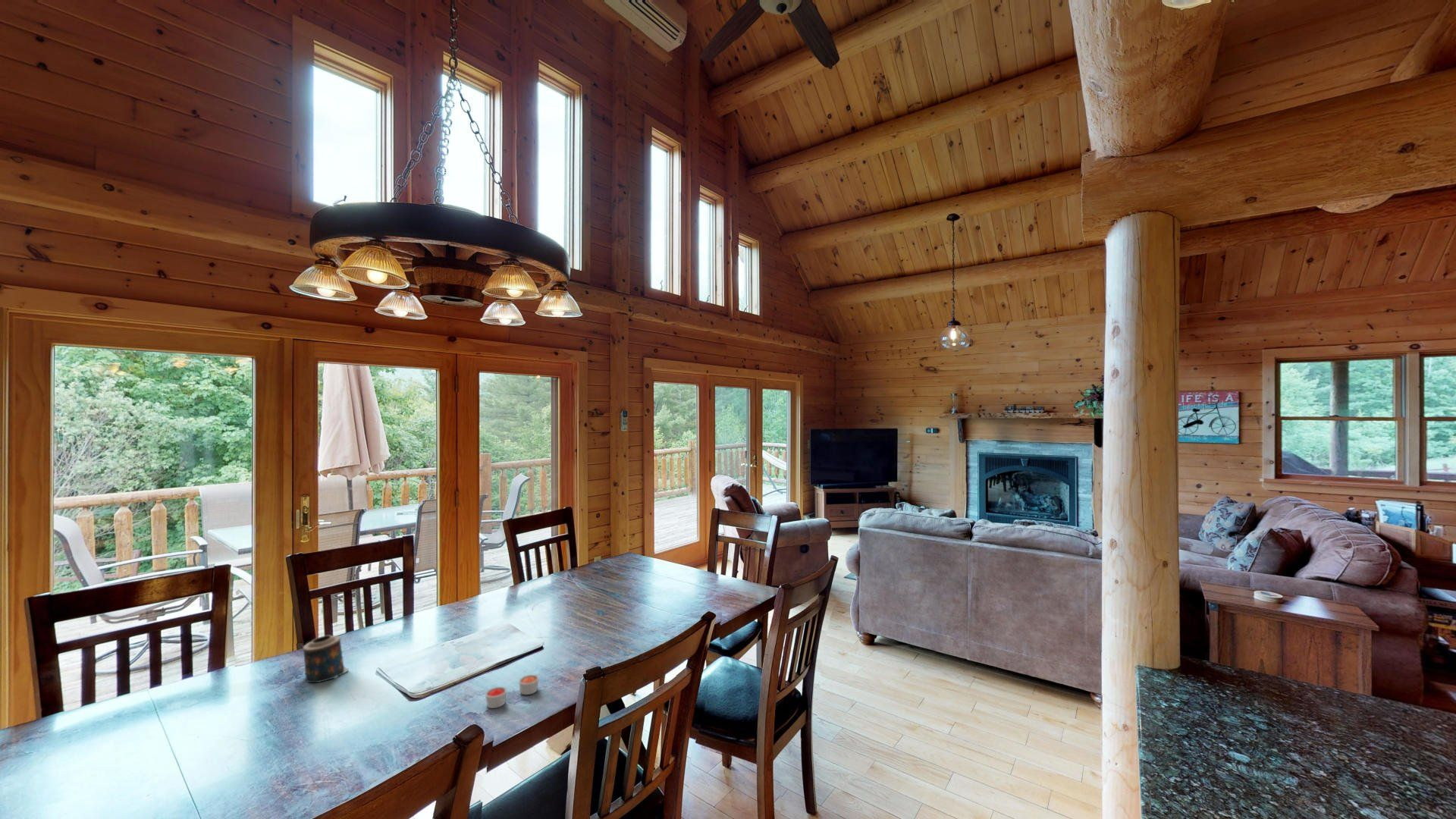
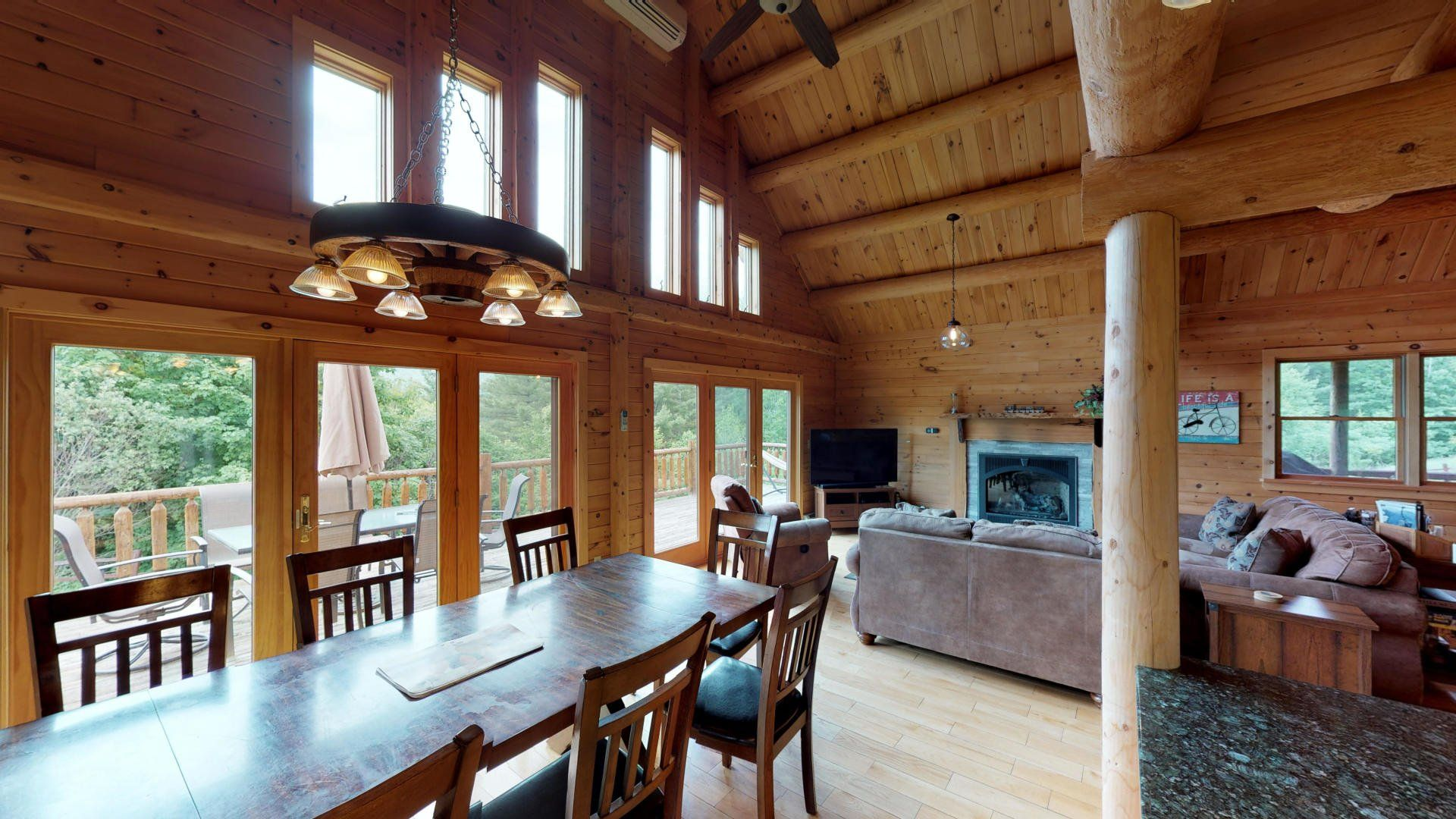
- candle (327, 654)
- candle (506, 690)
